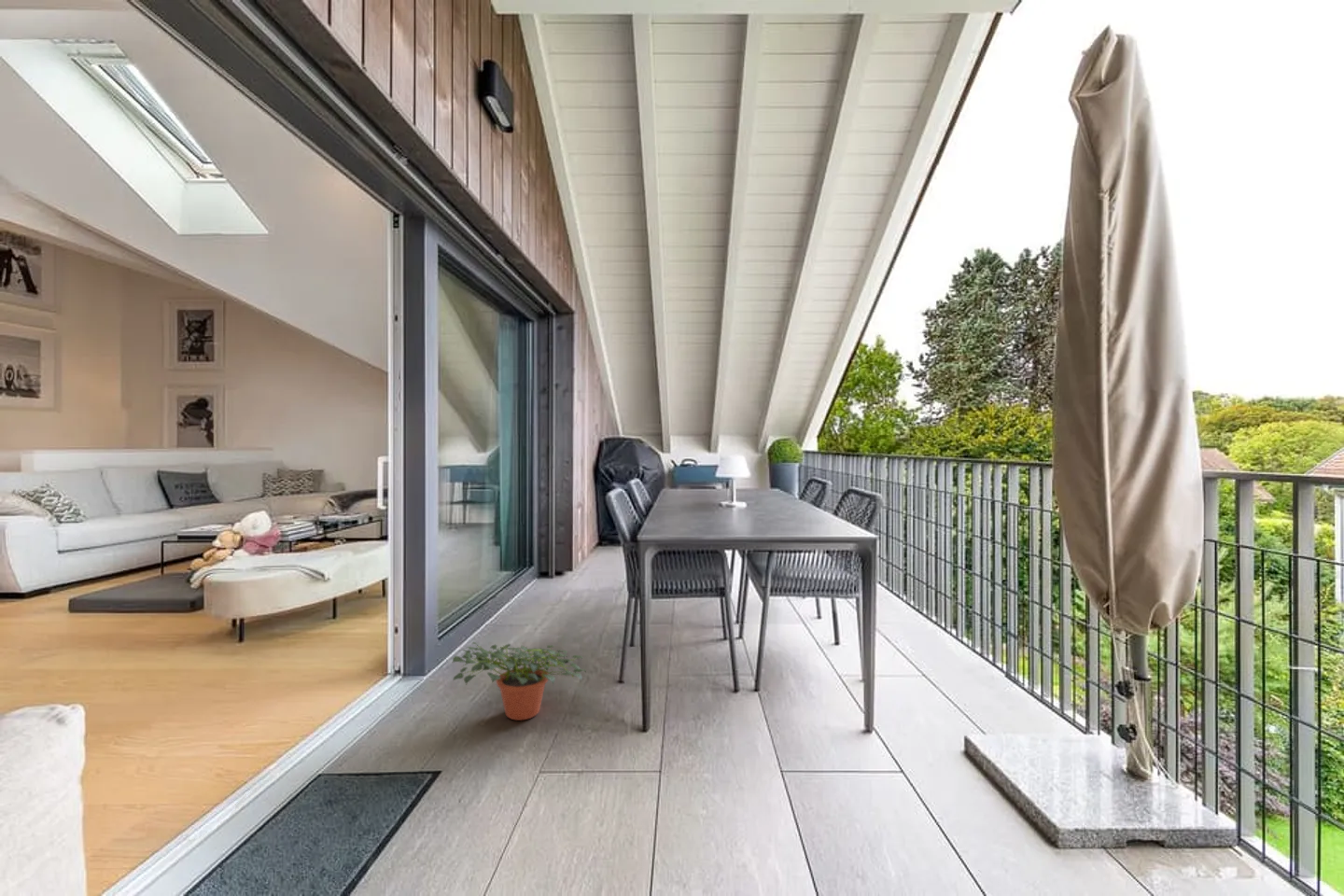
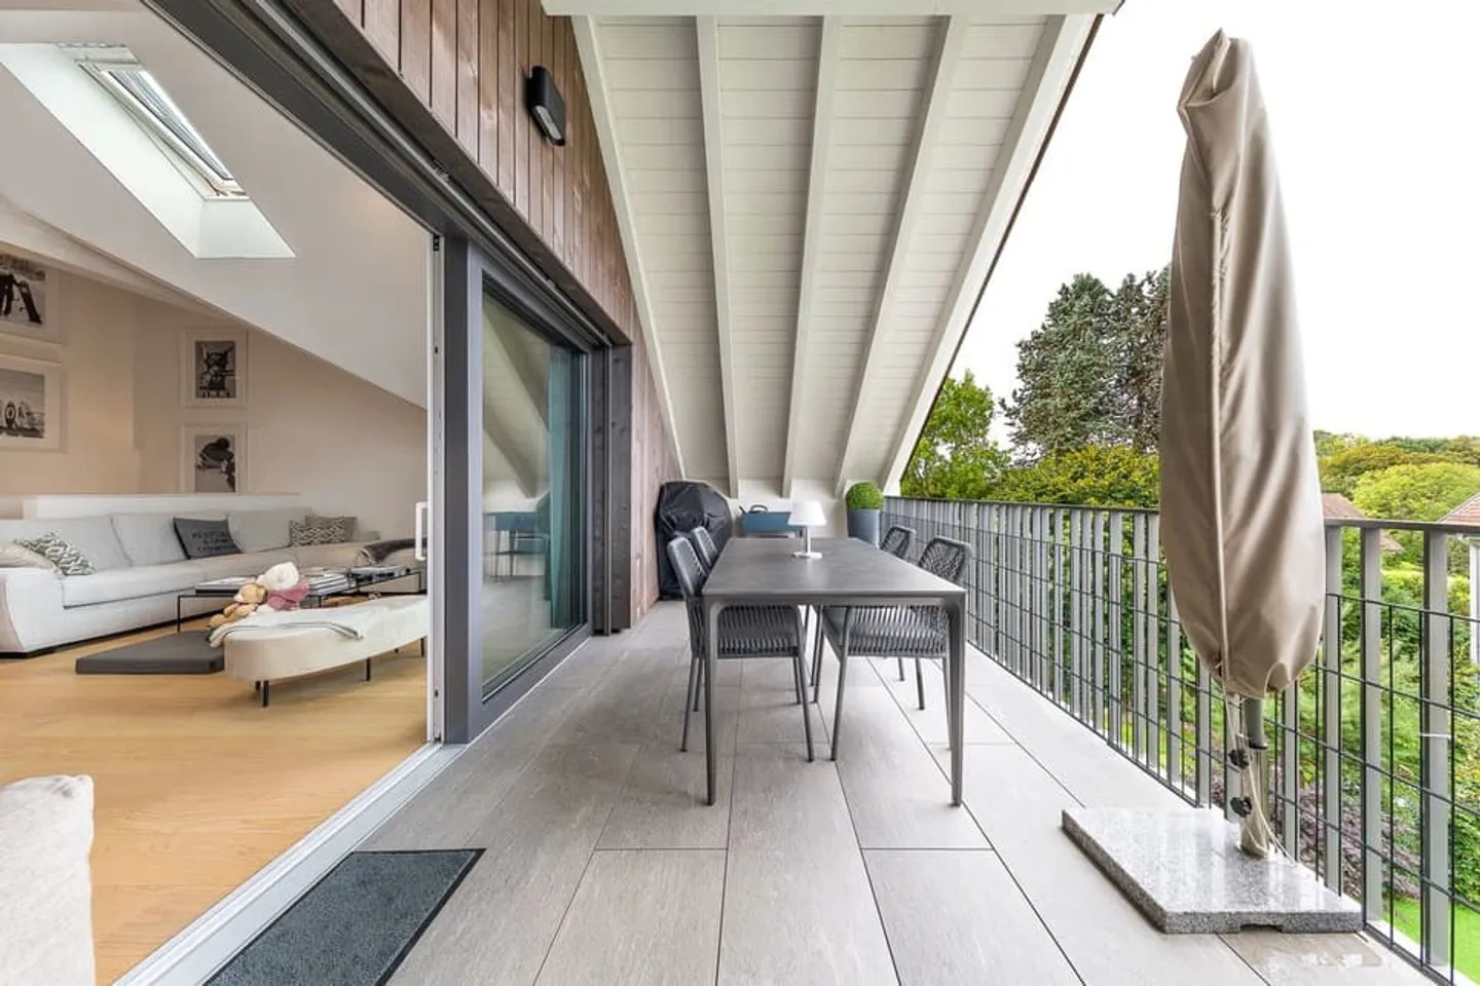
- potted plant (521, 673)
